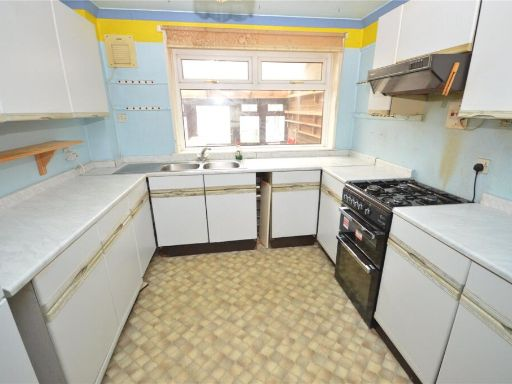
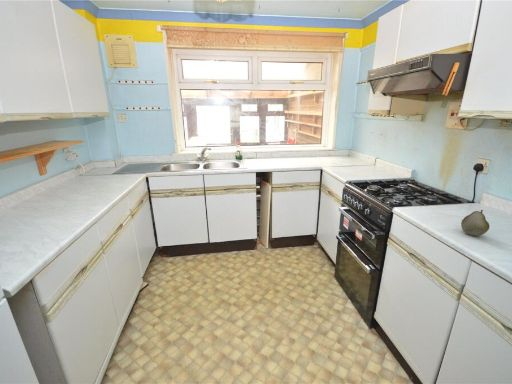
+ fruit (475, 222)
